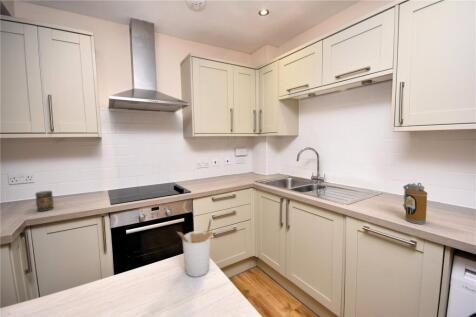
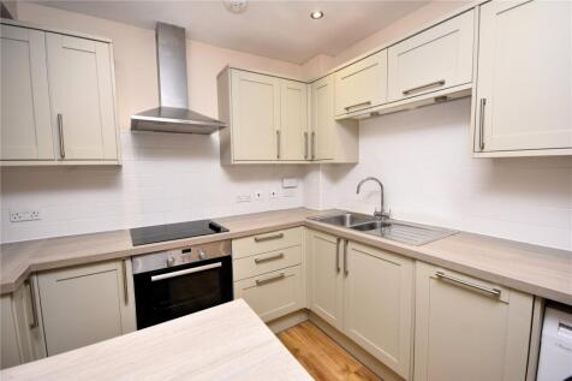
- jar (44, 200)
- utensil holder (198, 248)
- canister (414, 201)
